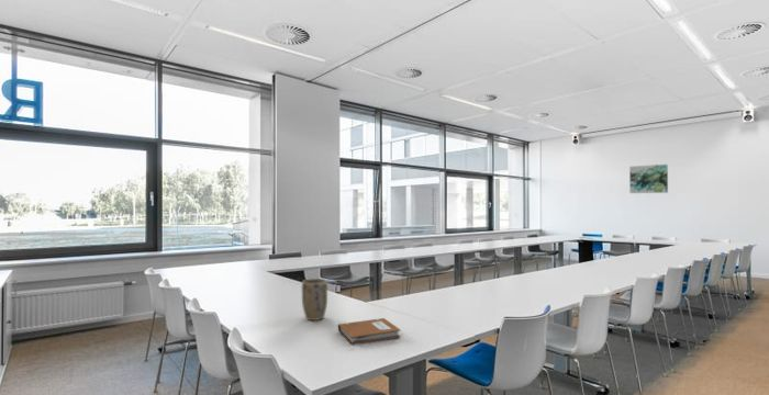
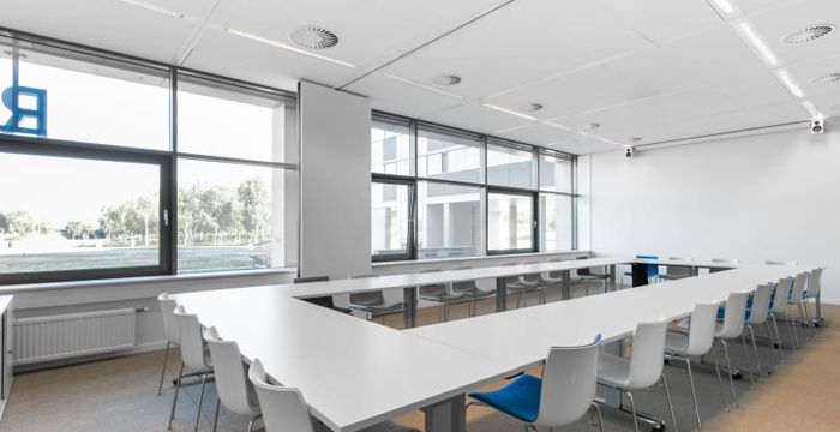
- plant pot (314, 298)
- notebook (369, 329)
- wall art (648, 179)
